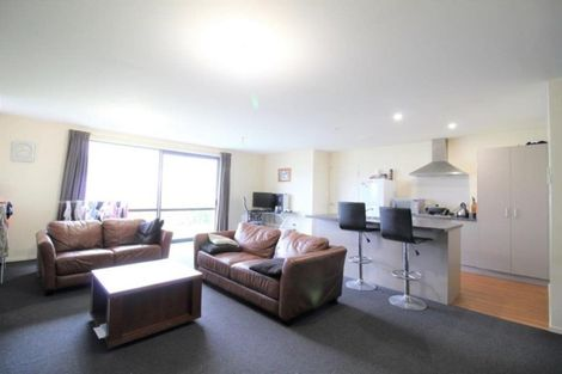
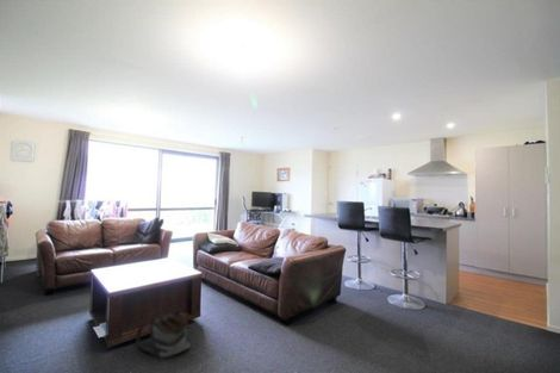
+ backpack (168, 330)
